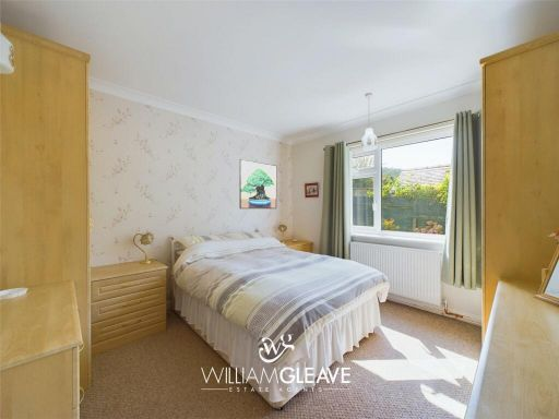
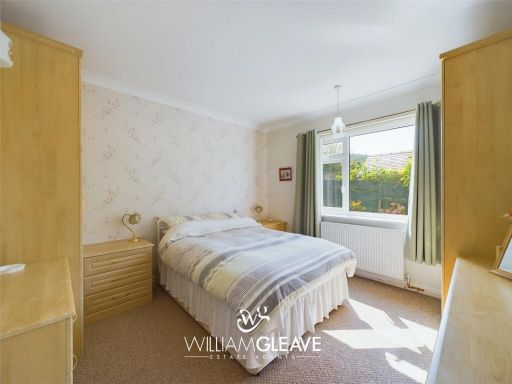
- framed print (259, 185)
